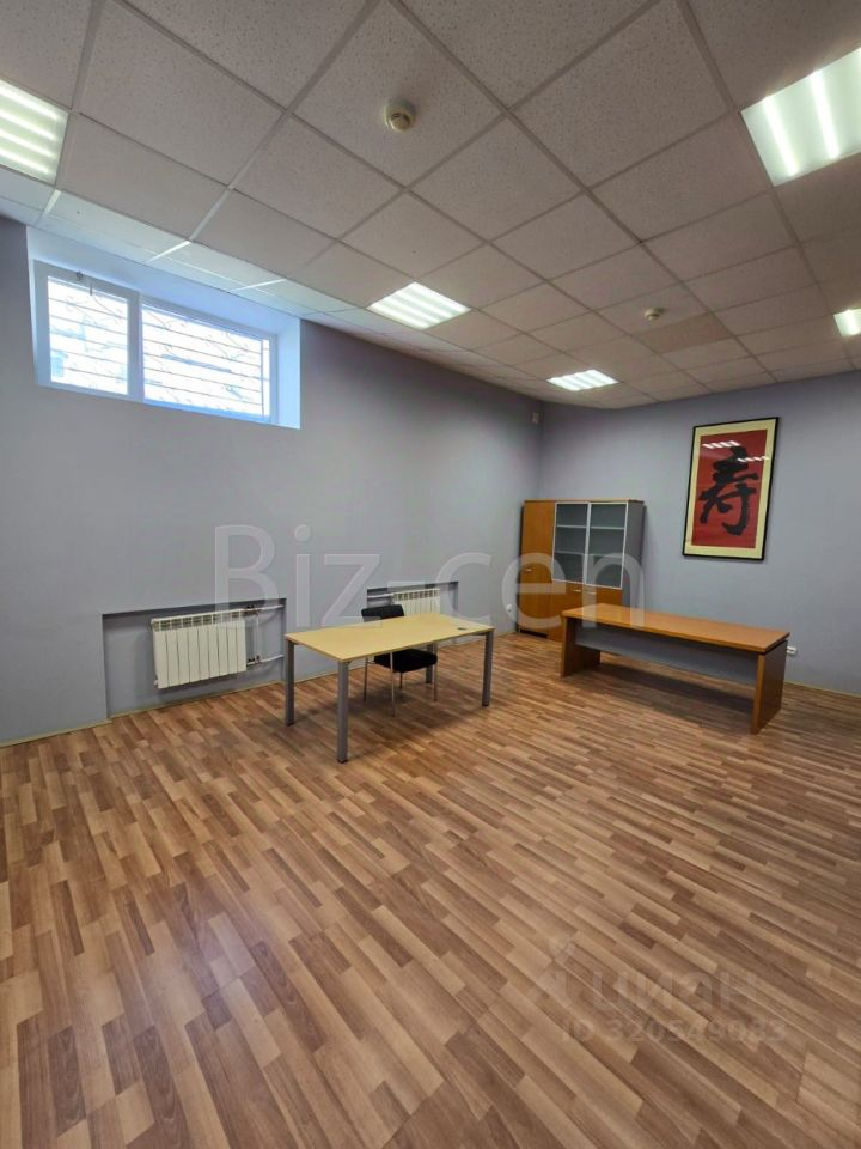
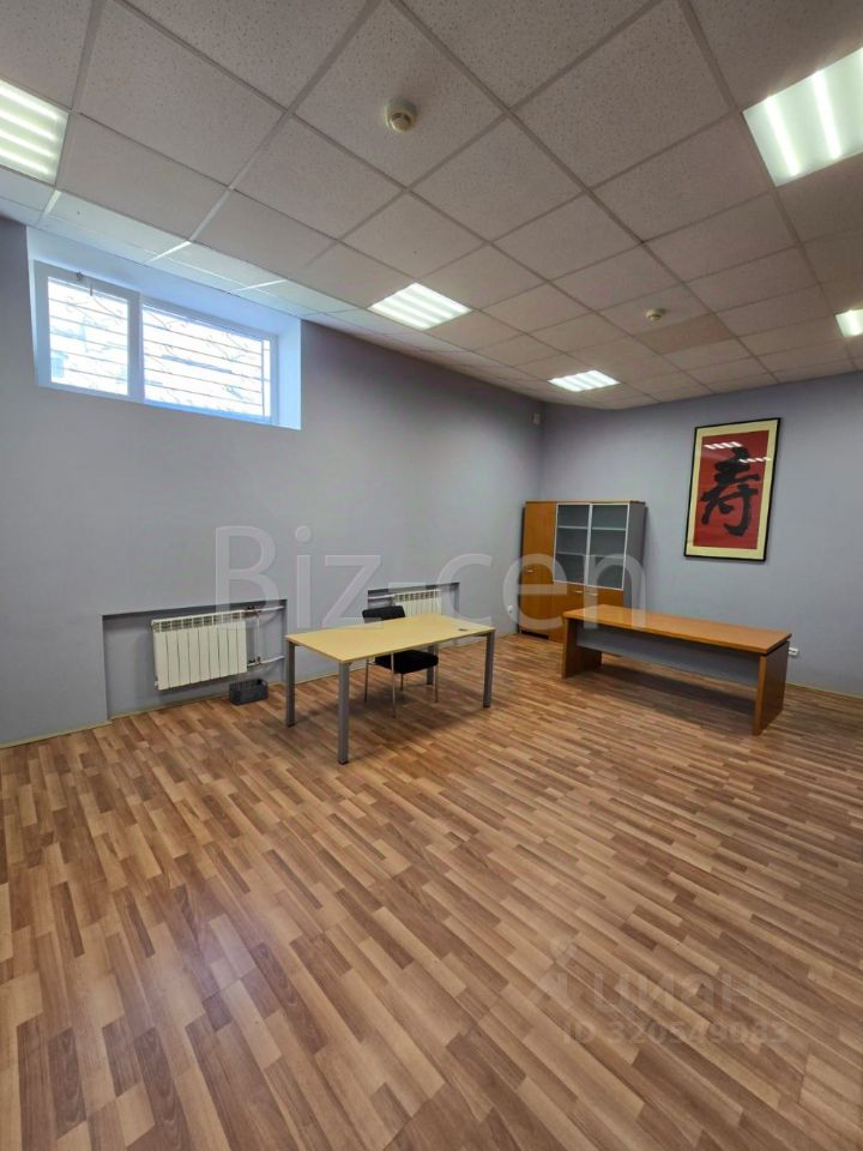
+ storage bin (248, 691)
